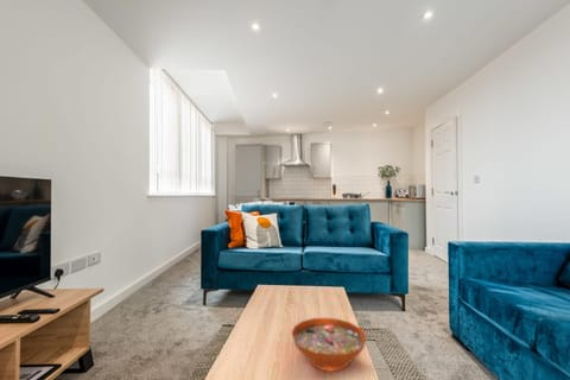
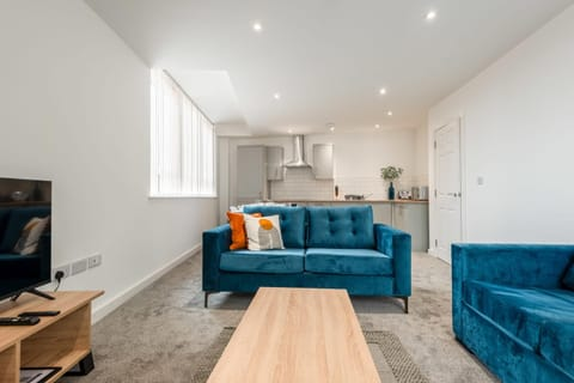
- decorative bowl (328, 346)
